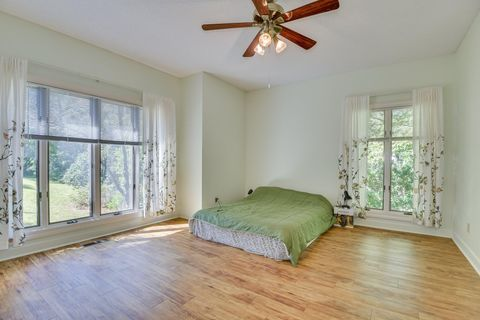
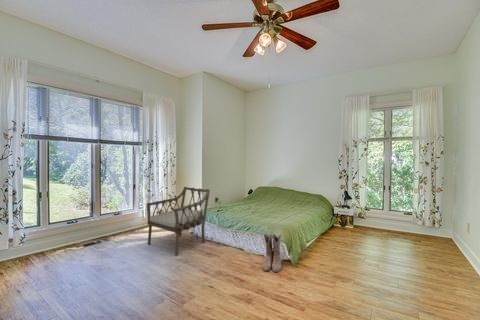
+ boots (272, 250)
+ armchair (180, 216)
